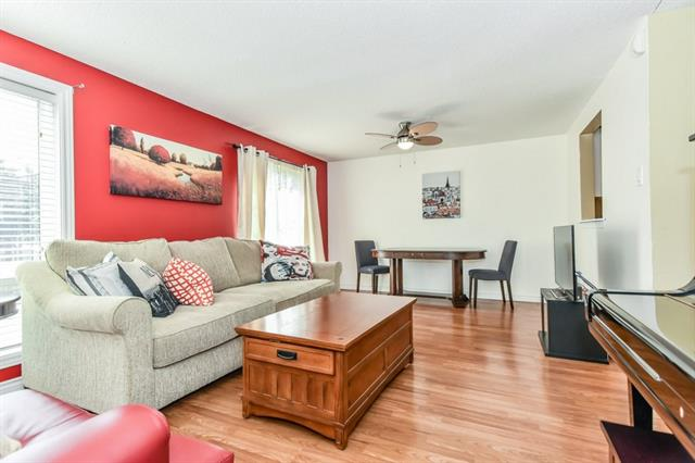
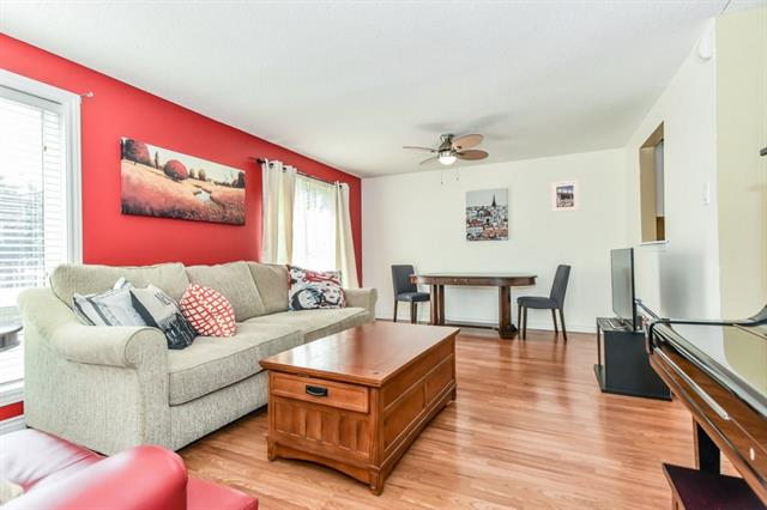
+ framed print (564, 196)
